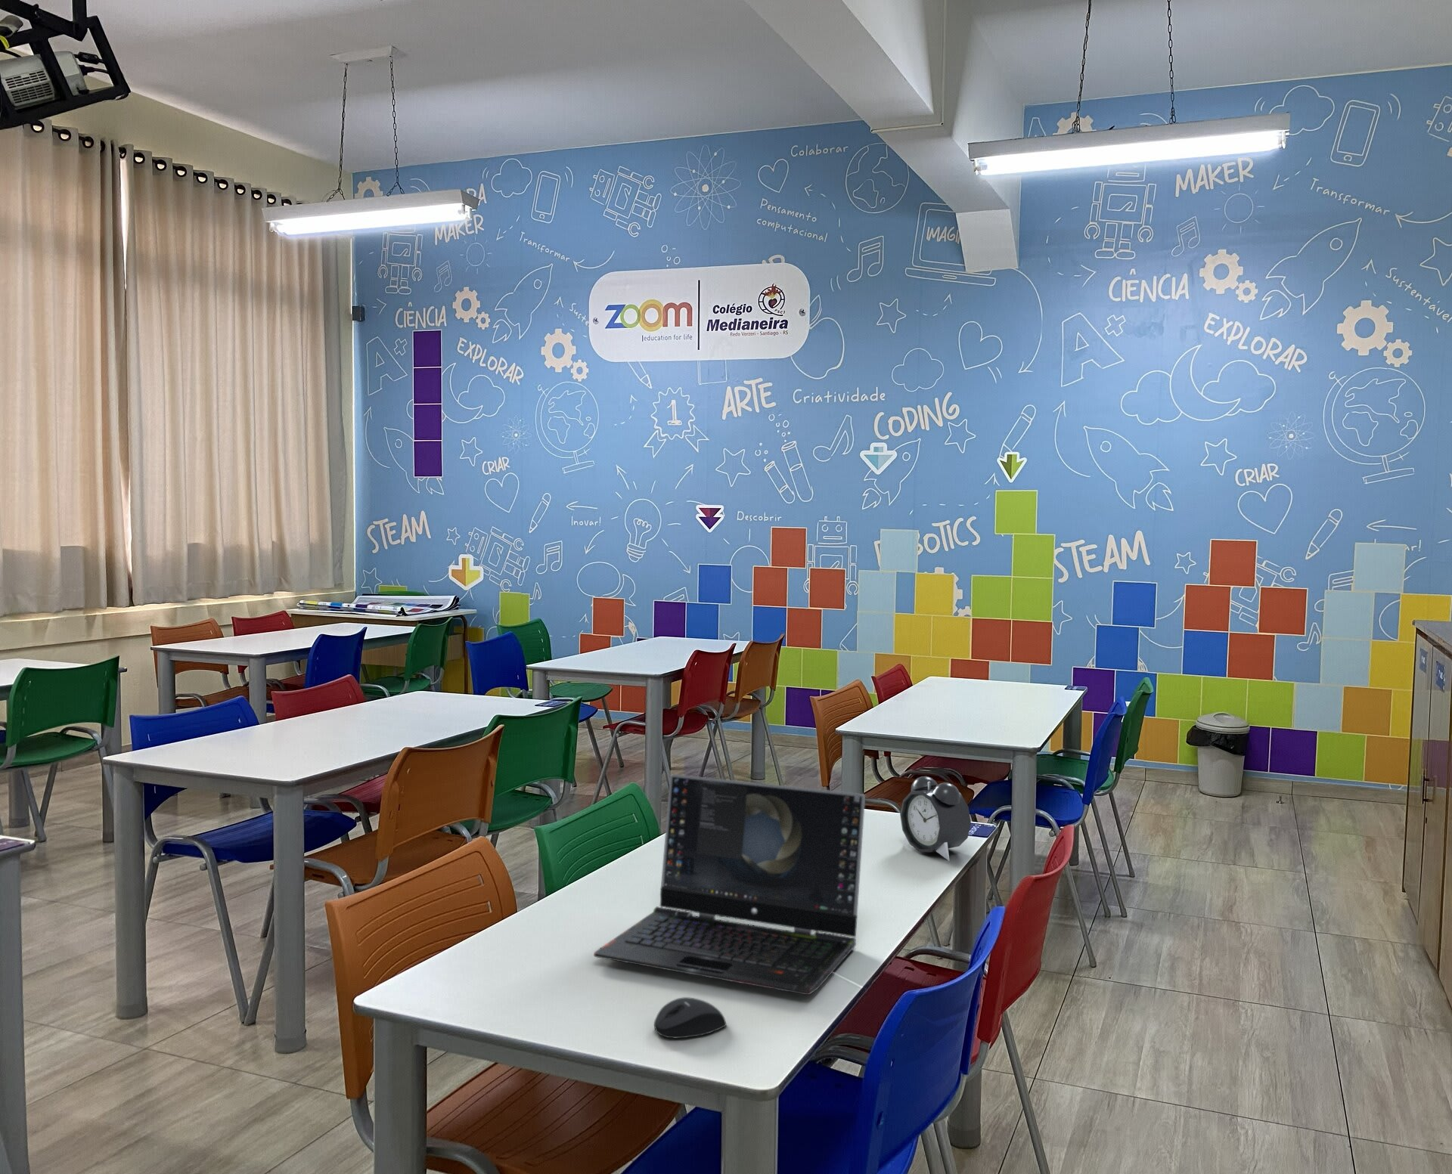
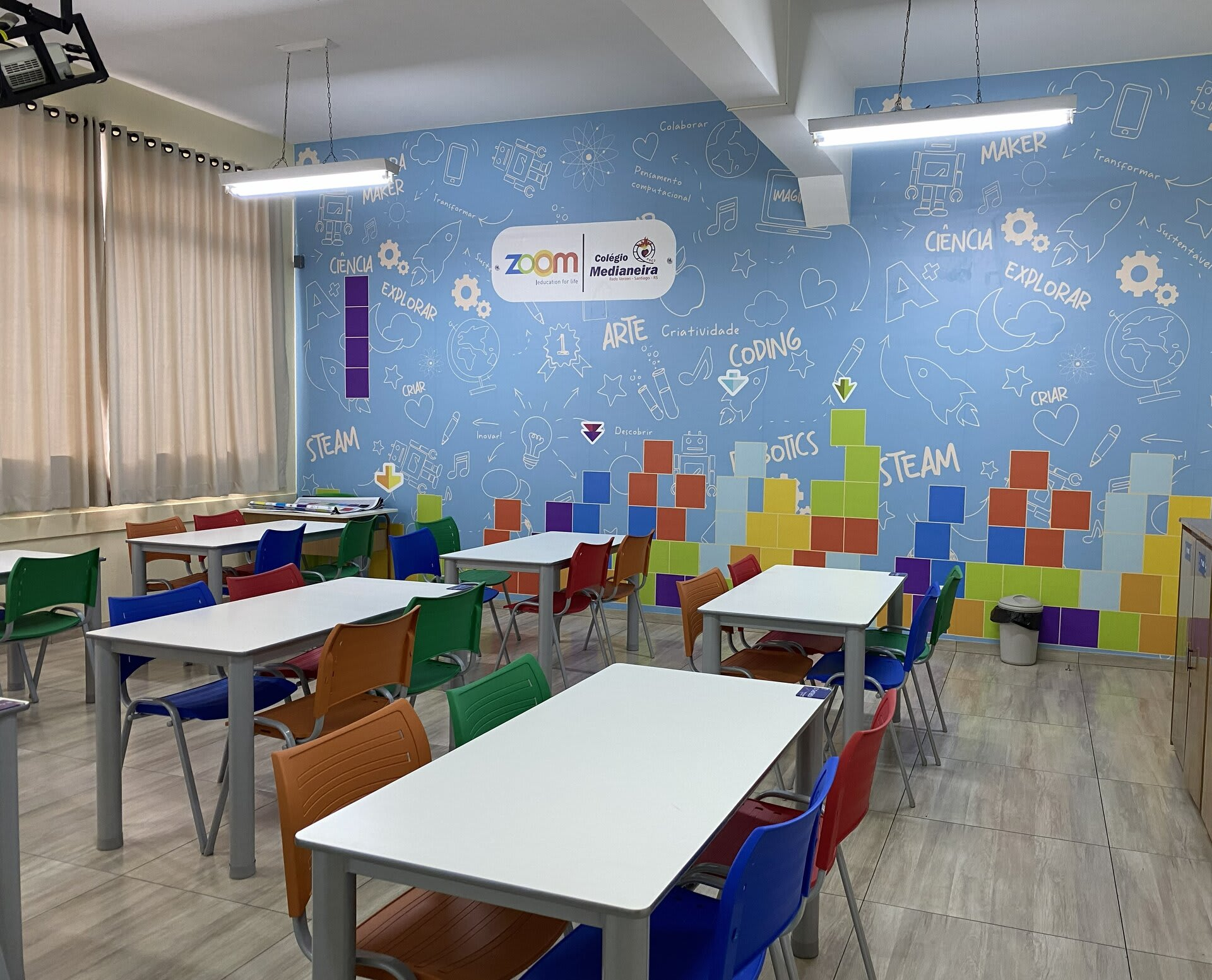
- mouse (690, 1015)
- laptop computer (733, 876)
- alarm clock (934, 815)
